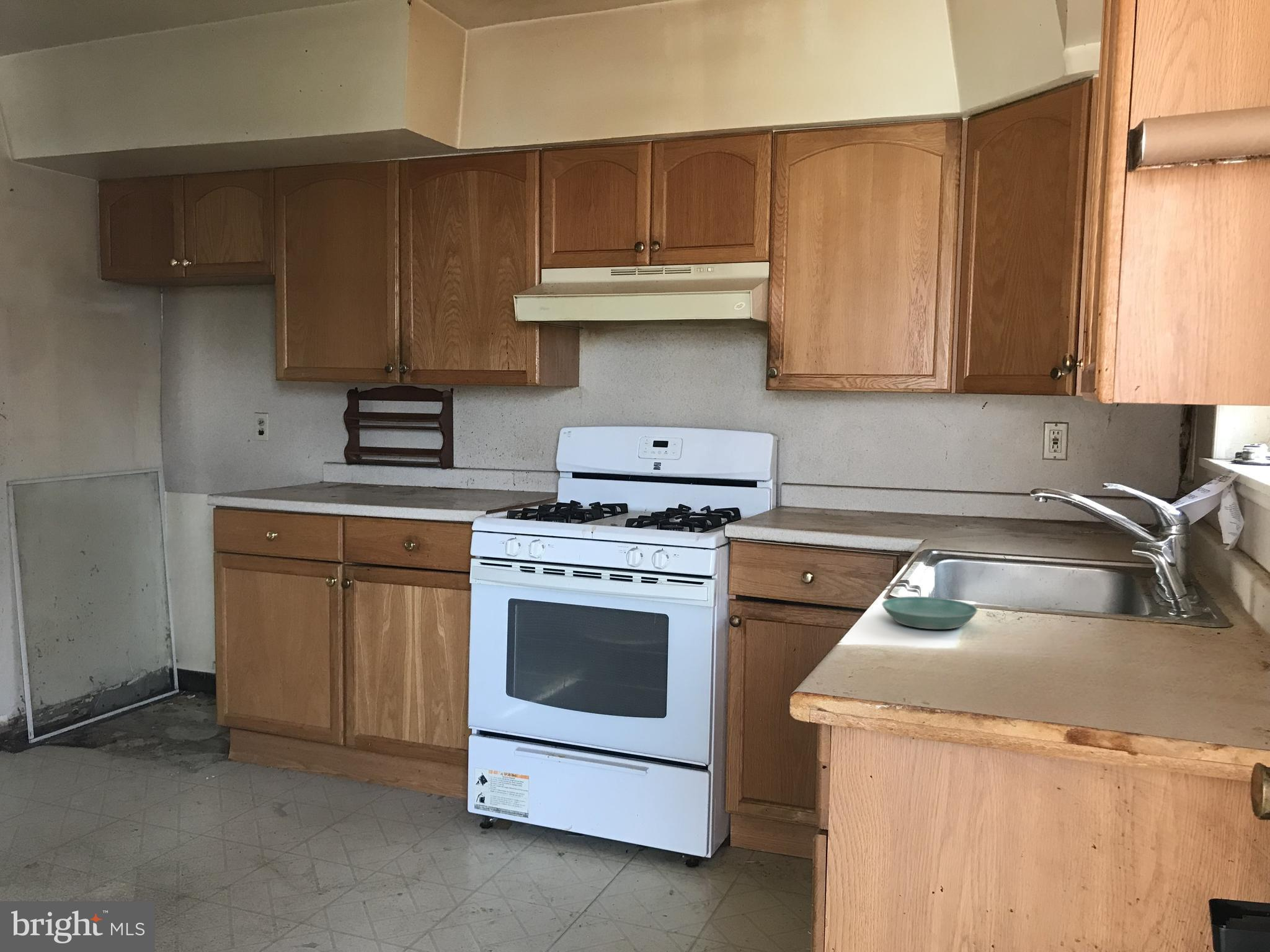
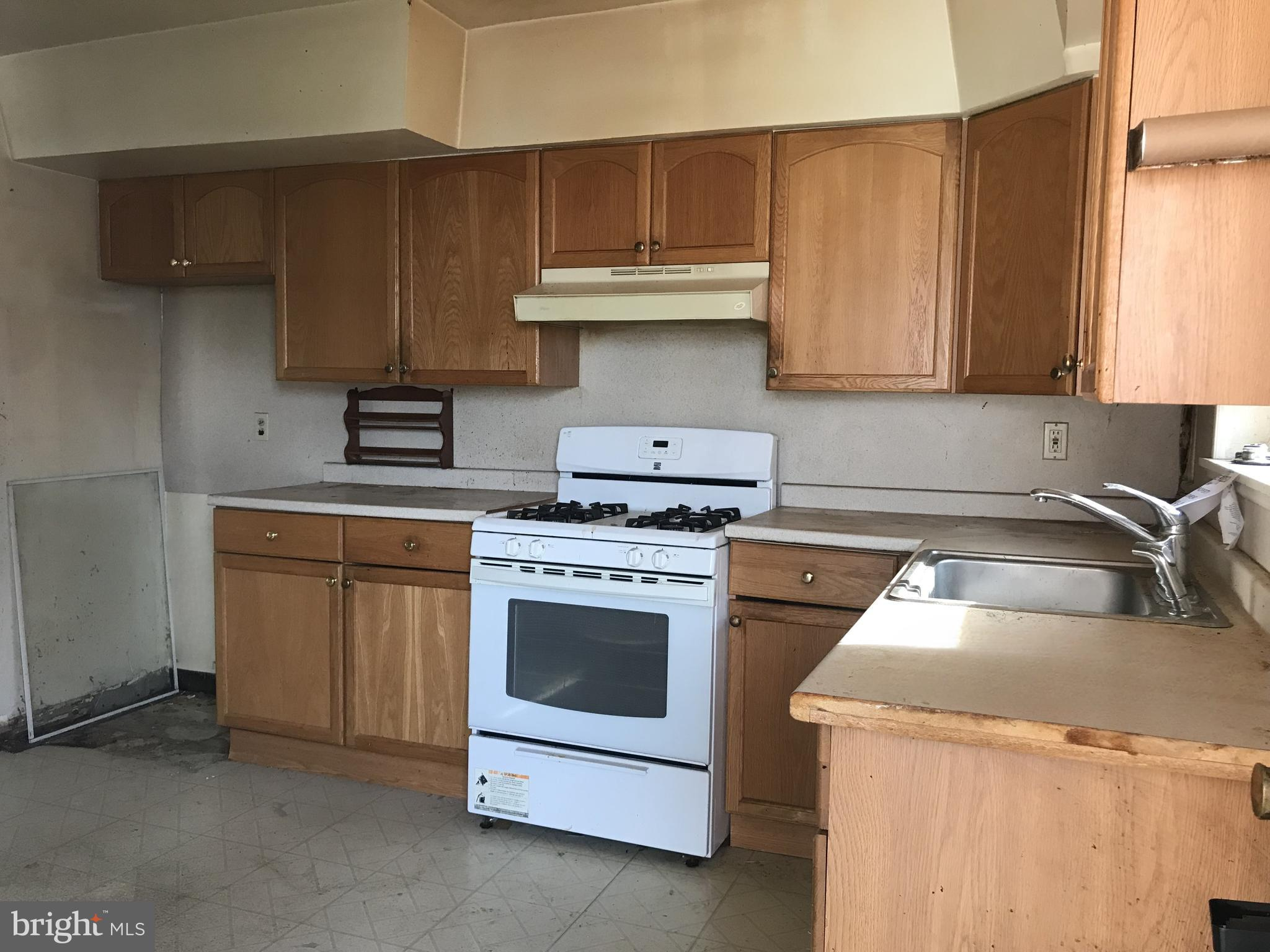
- saucer (929, 614)
